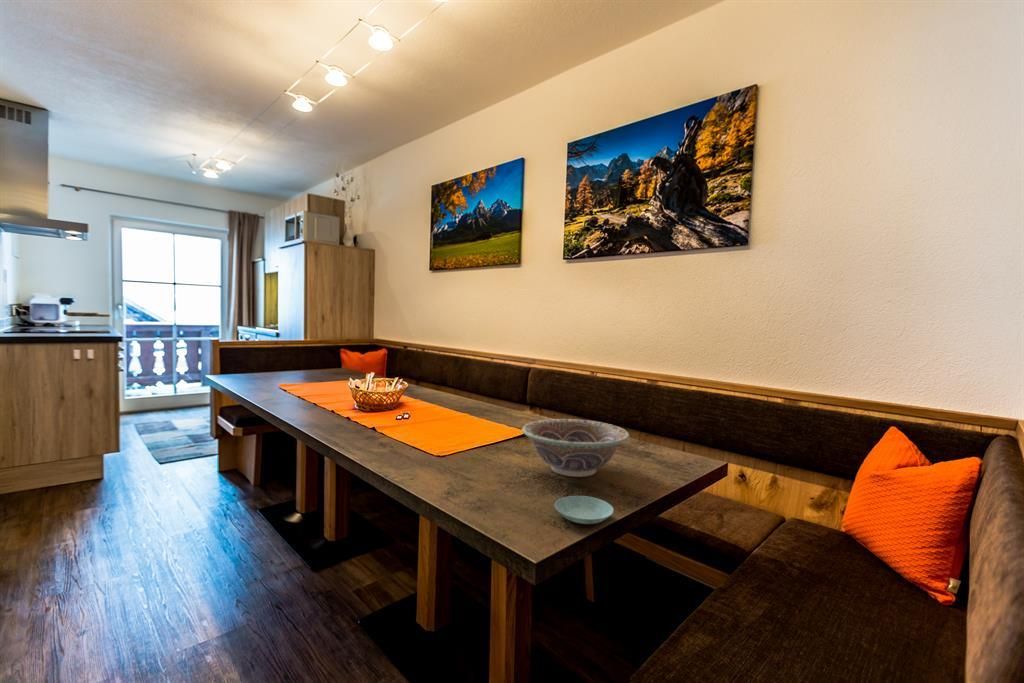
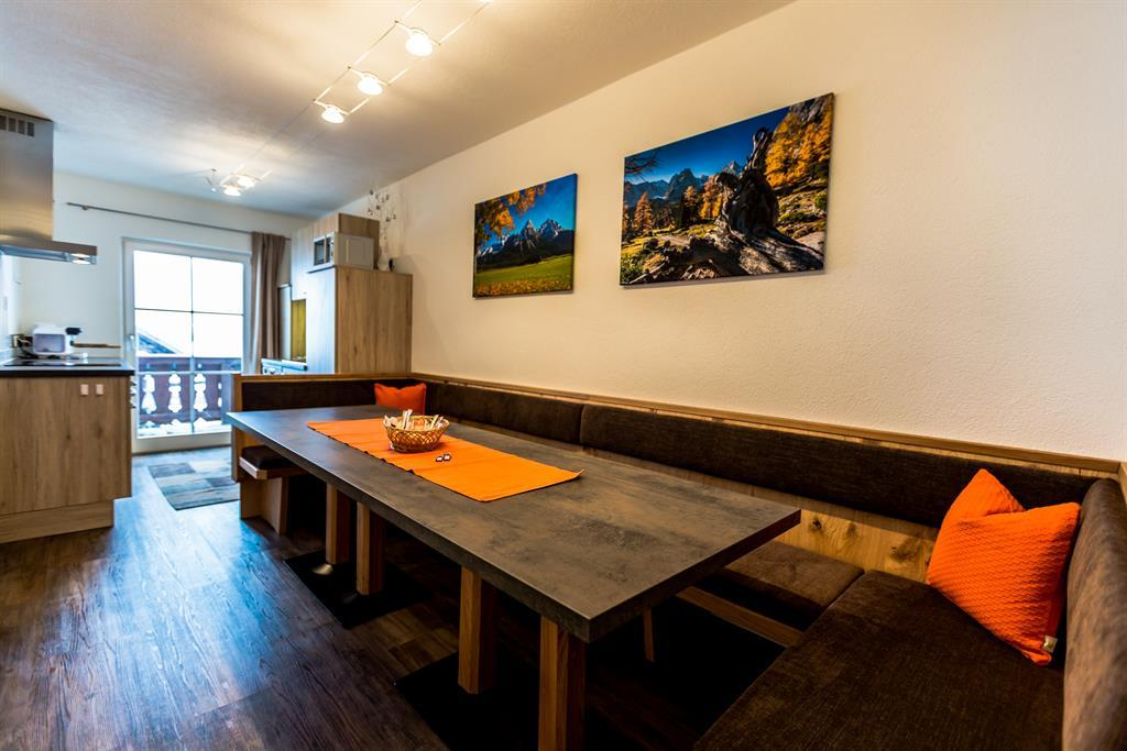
- saucer (583, 511)
- decorative bowl (574, 449)
